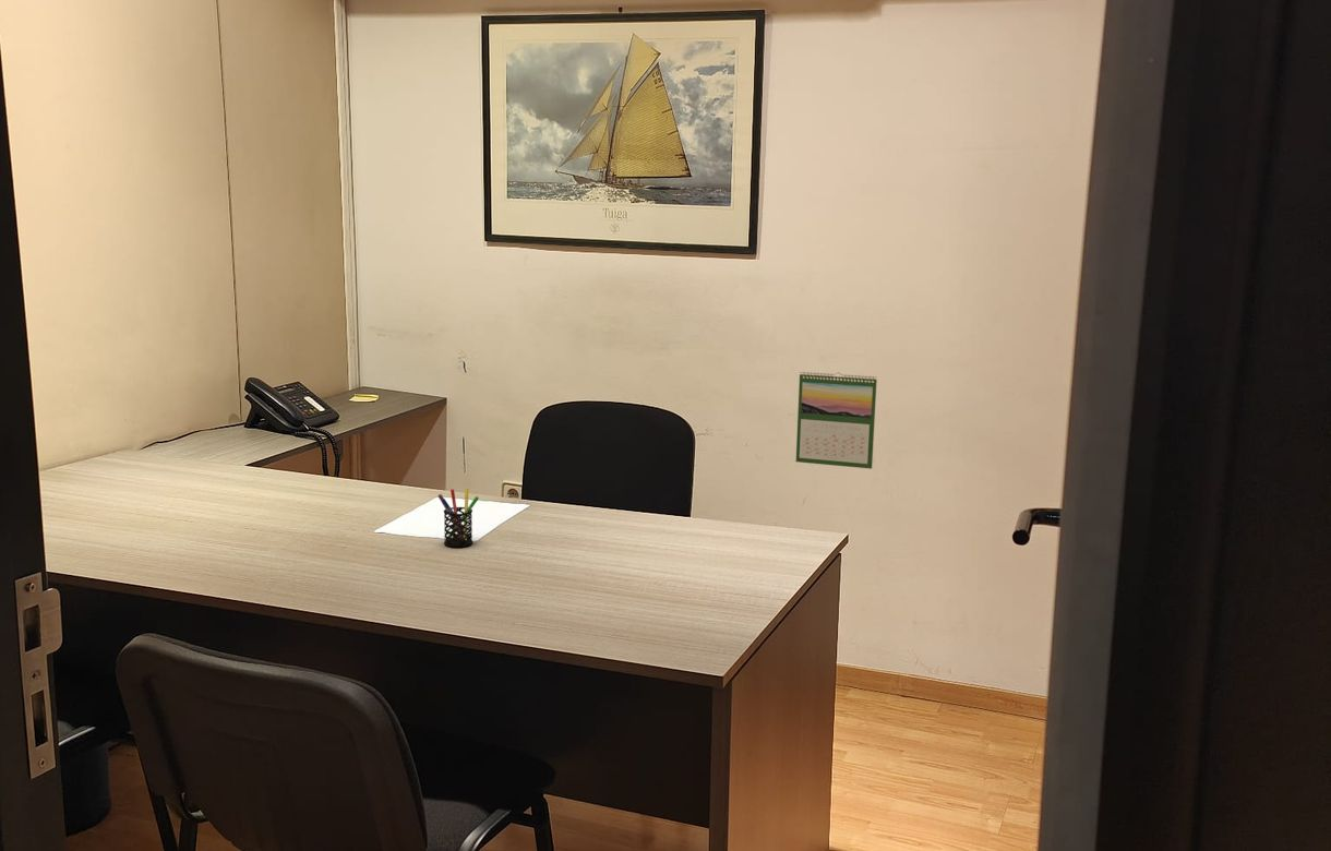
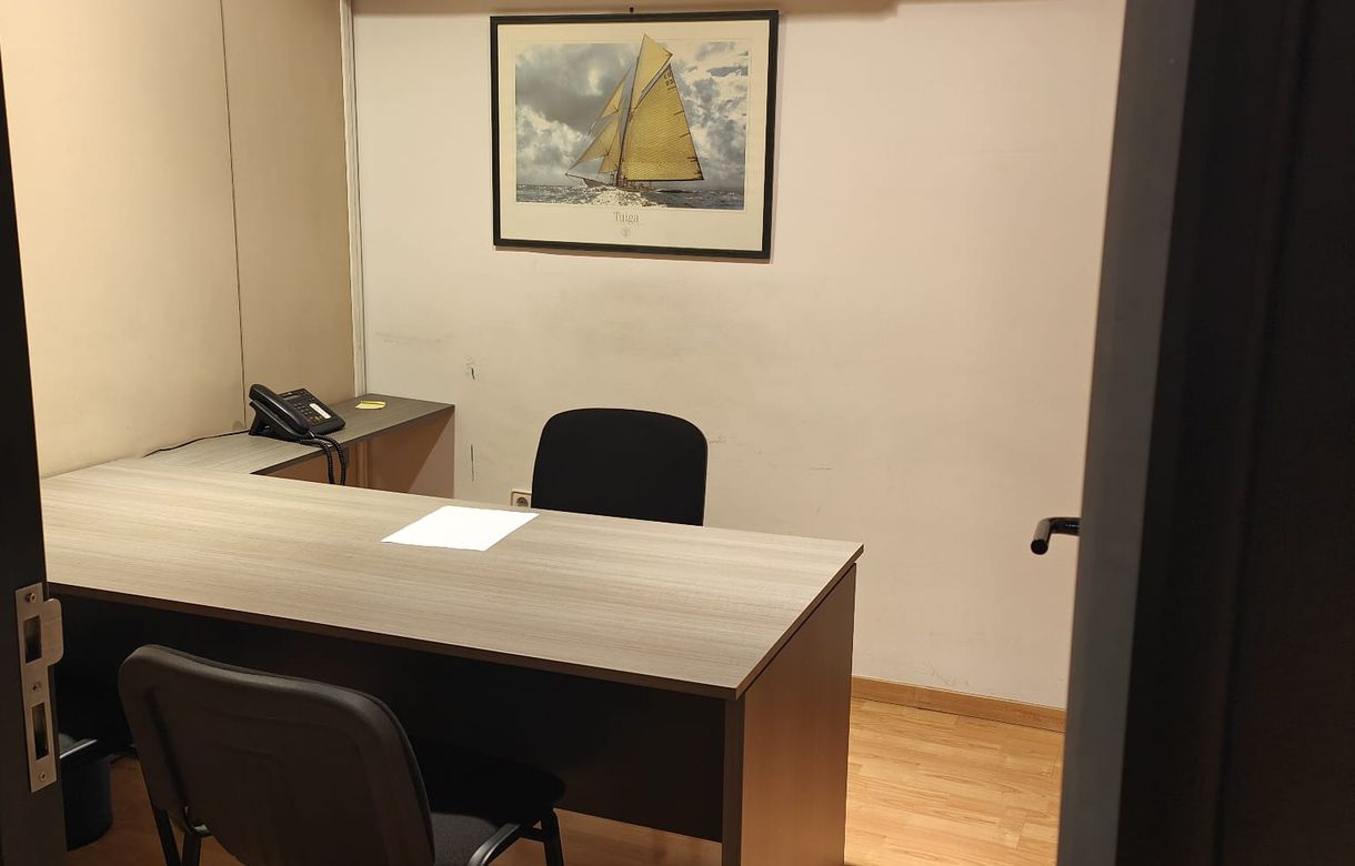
- calendar (836, 419)
- pen holder (460, 515)
